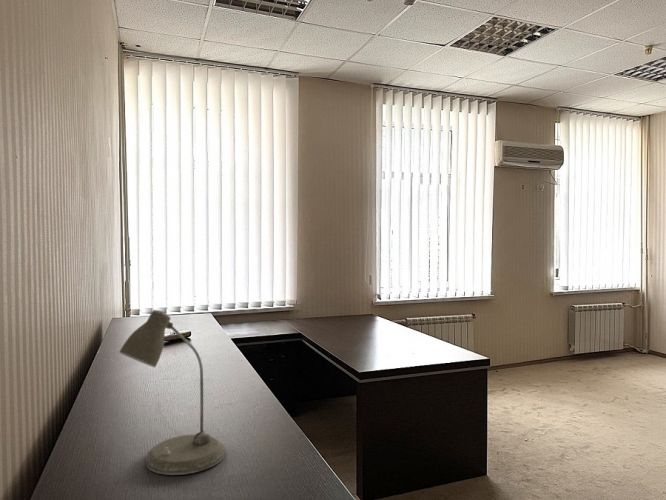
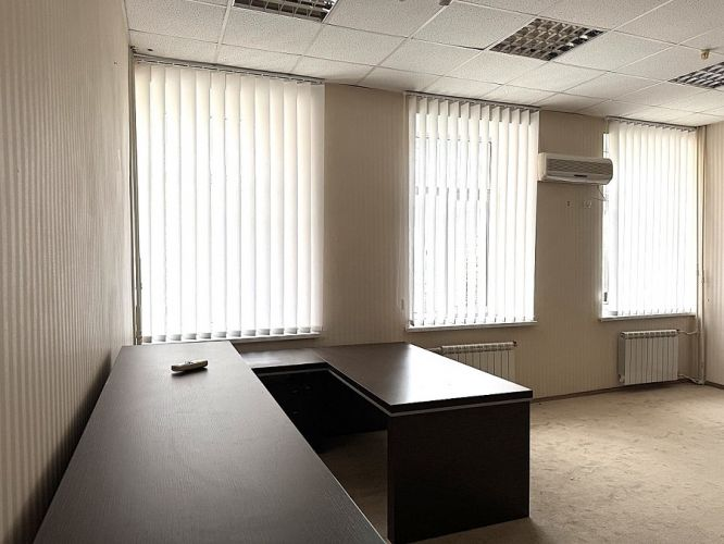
- desk lamp (200, 384)
